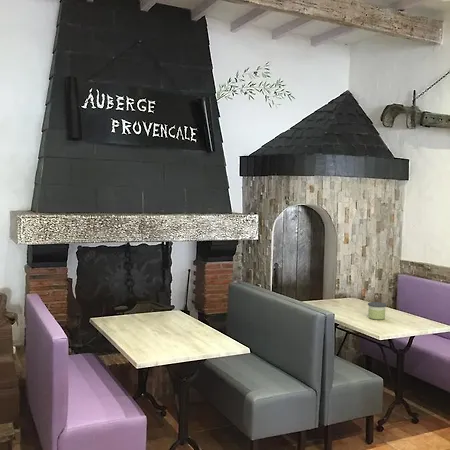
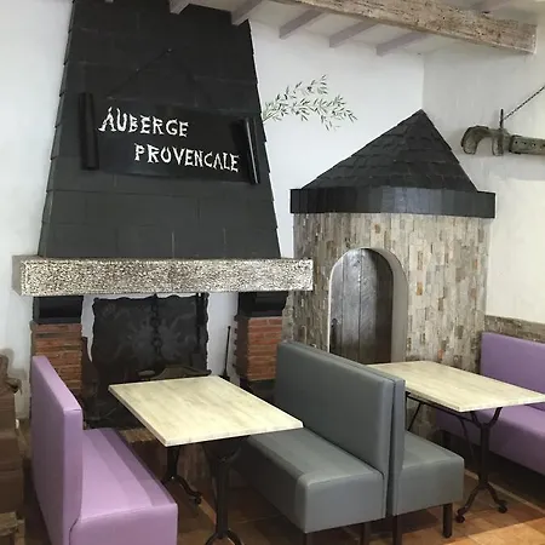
- candle (376, 310)
